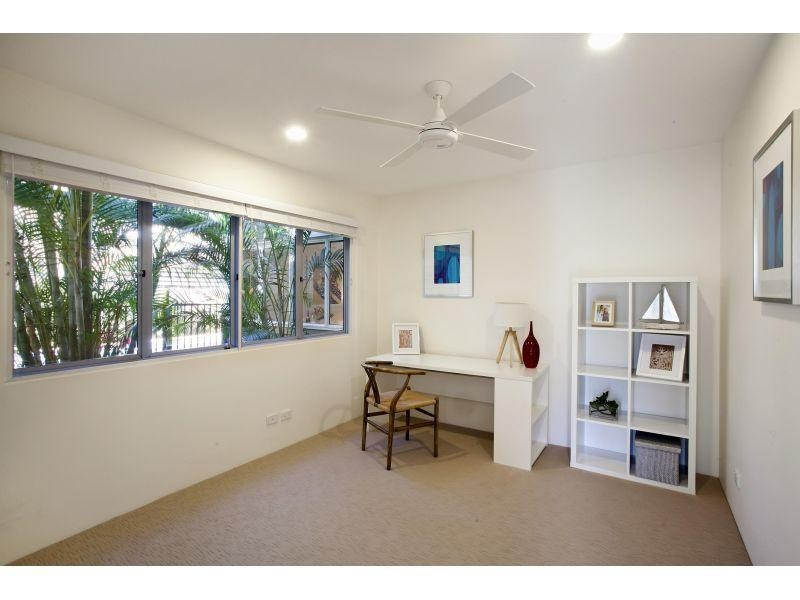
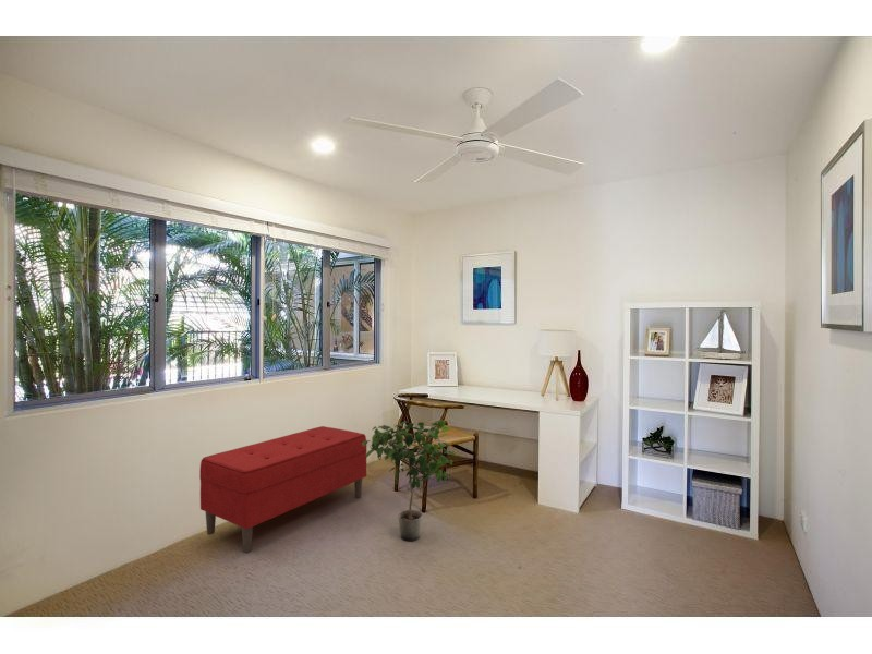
+ potted plant (407, 475)
+ bench (291, 479)
